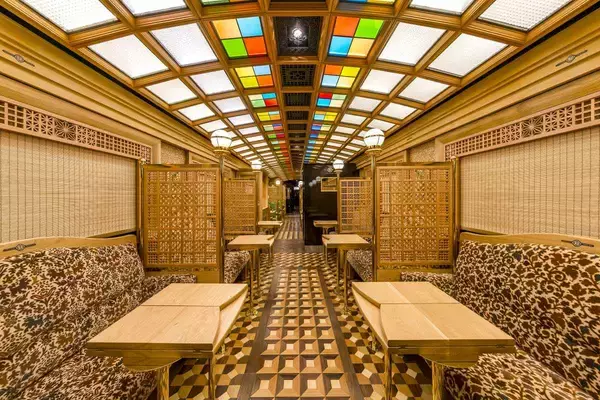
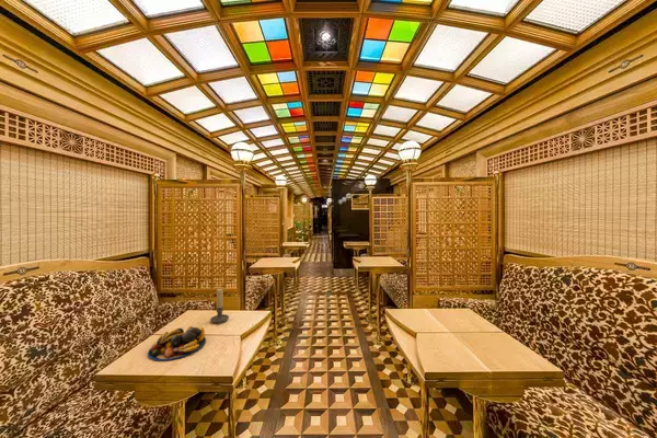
+ fruit bowl (177, 337)
+ candle holder (219, 304)
